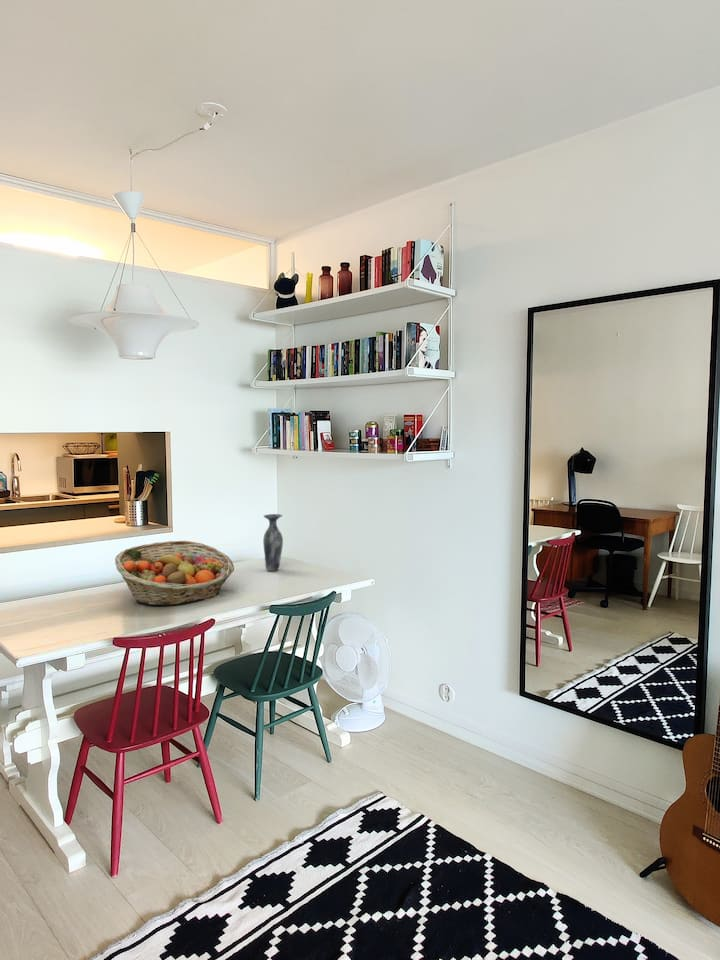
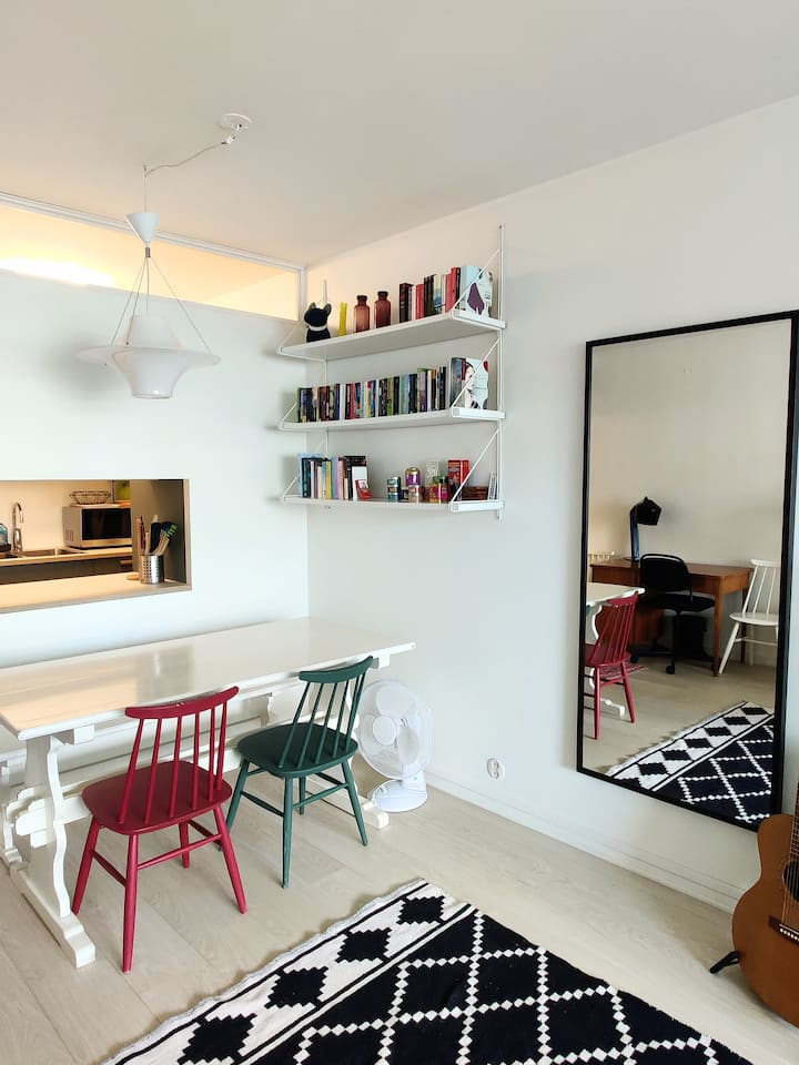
- vase (273, 542)
- fruit basket (175, 571)
